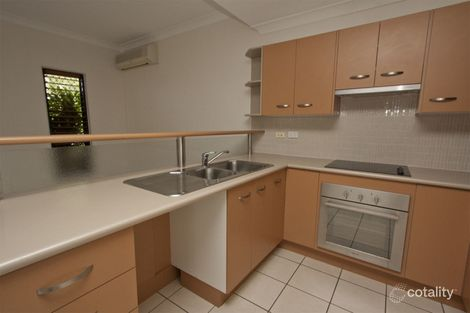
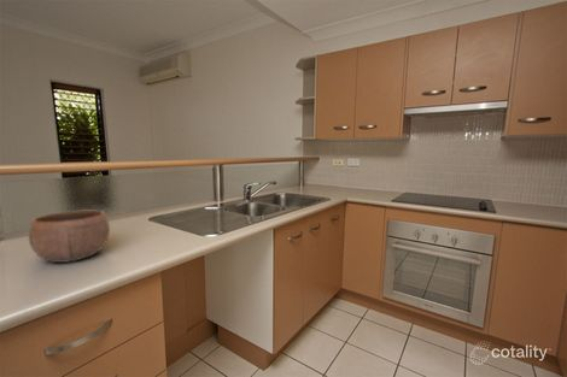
+ bowl (71, 235)
